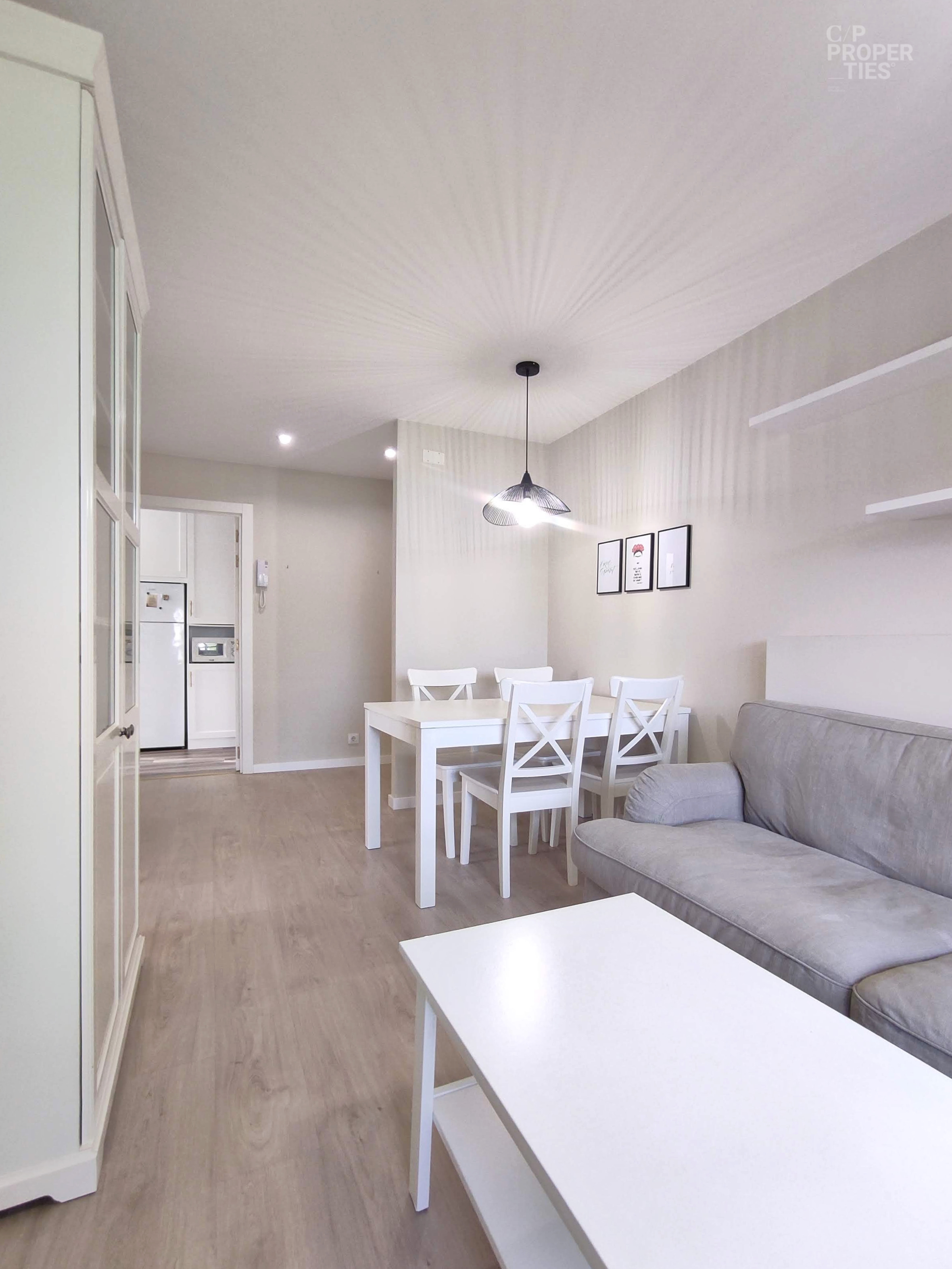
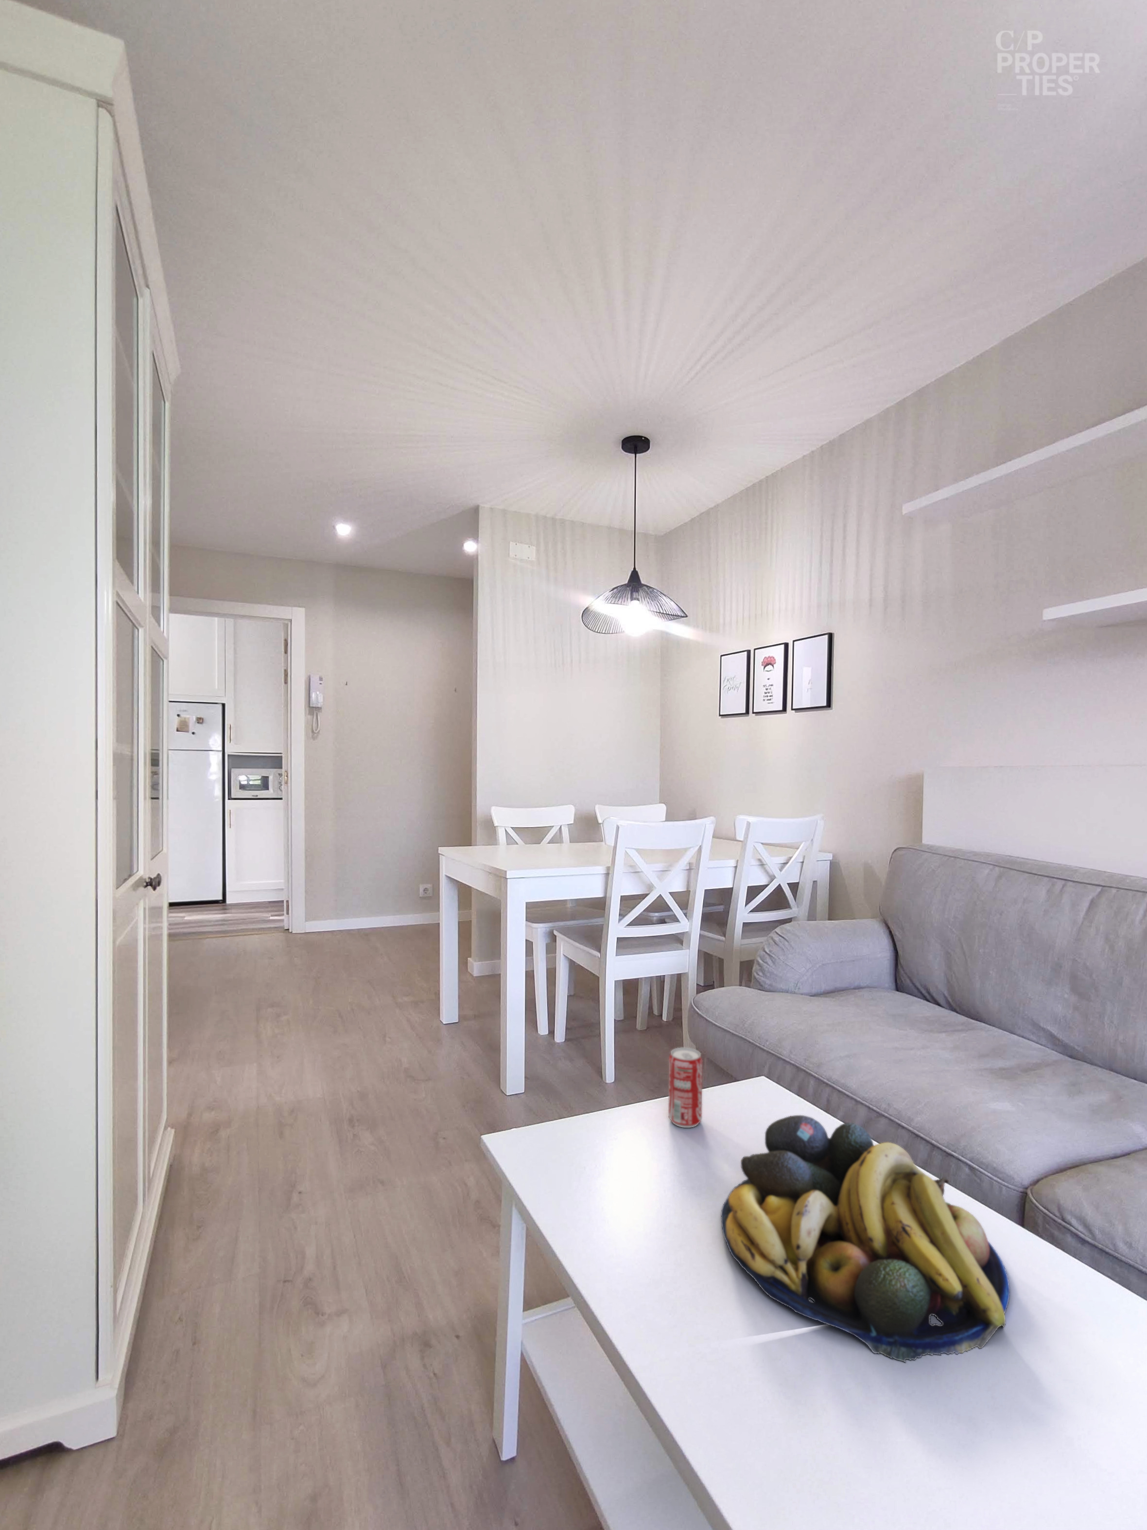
+ beverage can (686, 1088)
+ fruit bowl (858, 1197)
